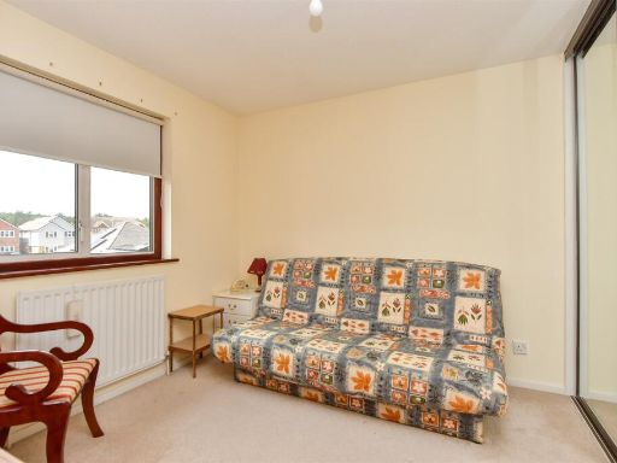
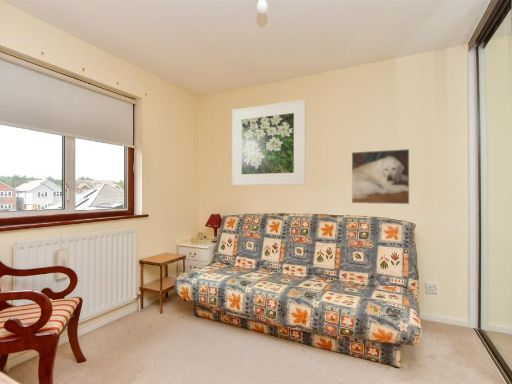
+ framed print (379, 177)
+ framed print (266, 145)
